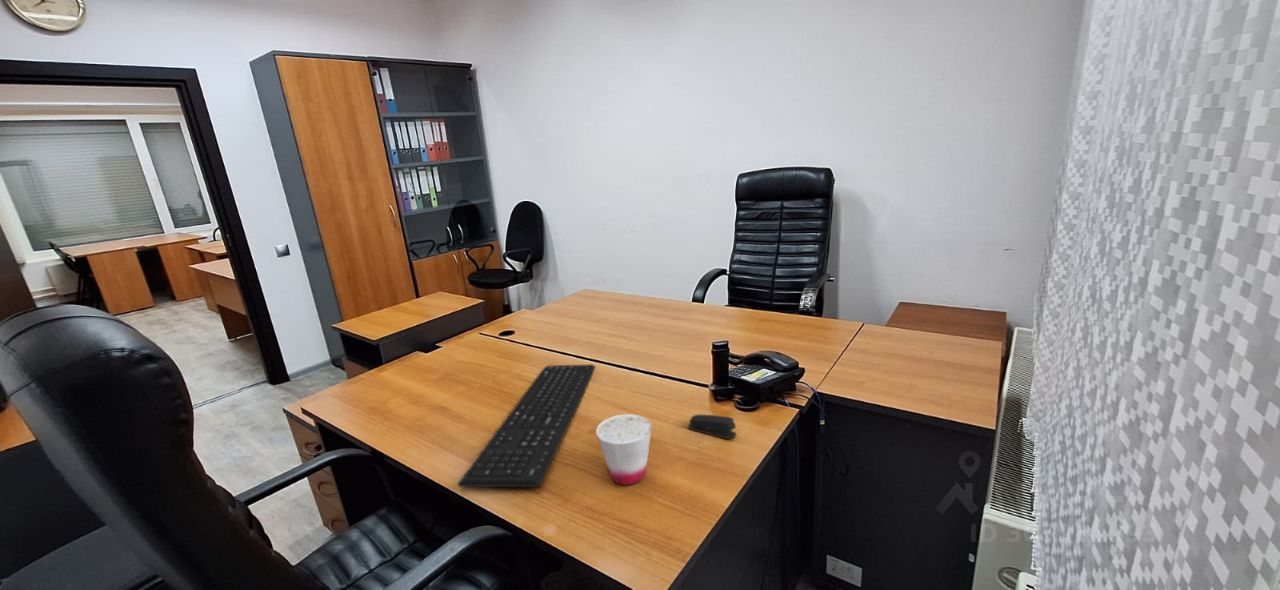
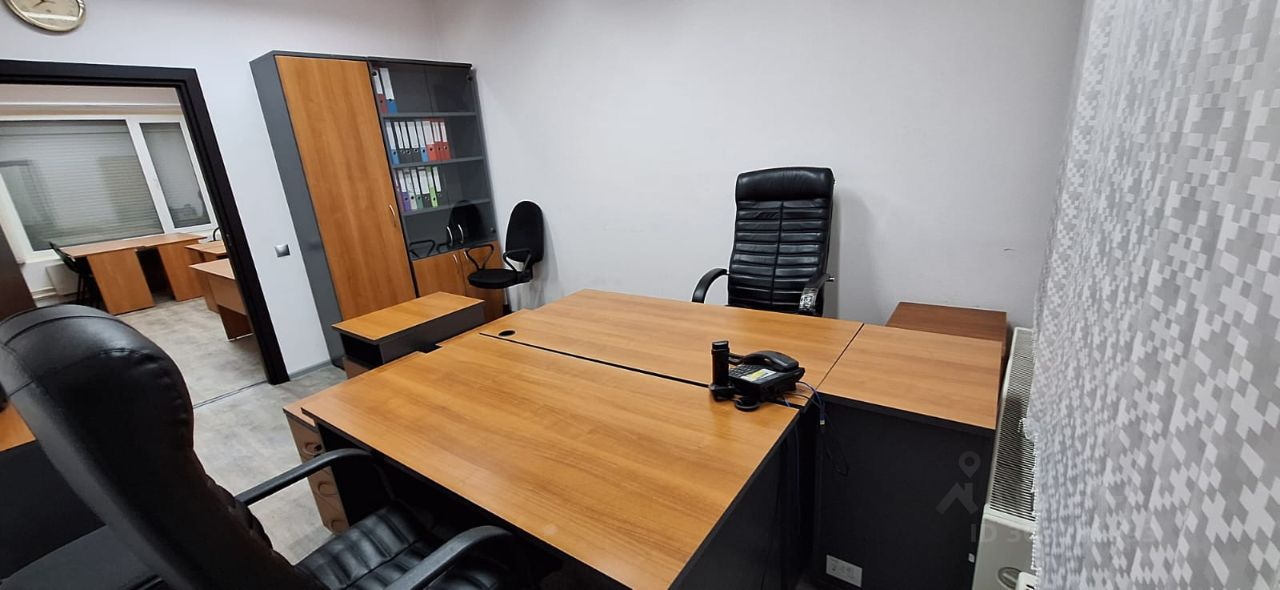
- cup (626, 451)
- keyboard (541, 411)
- stapler (711, 423)
